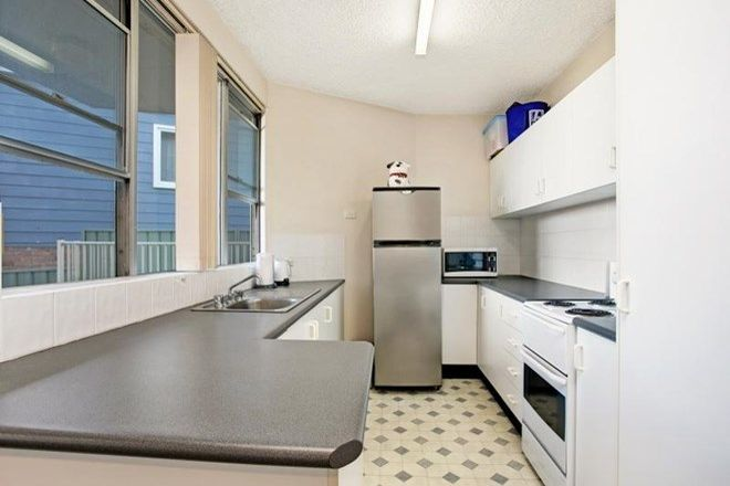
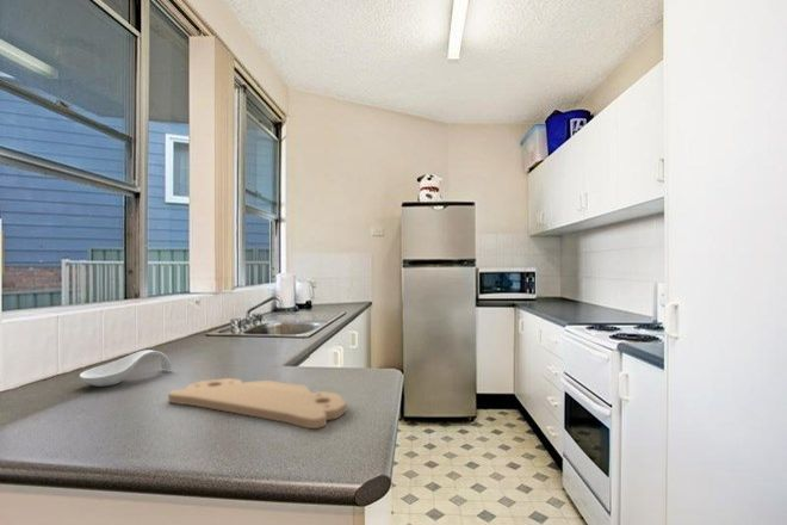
+ cutting board (262, 396)
+ spoon rest (128, 366)
